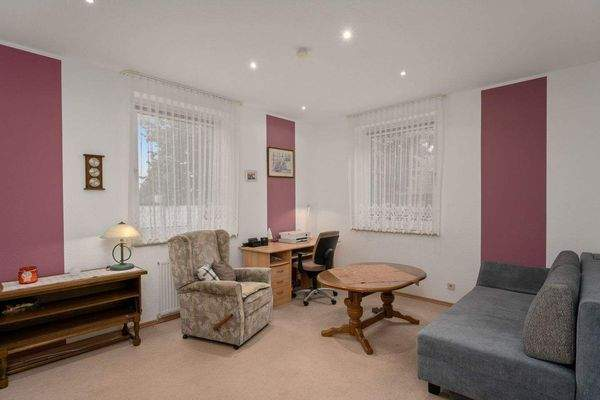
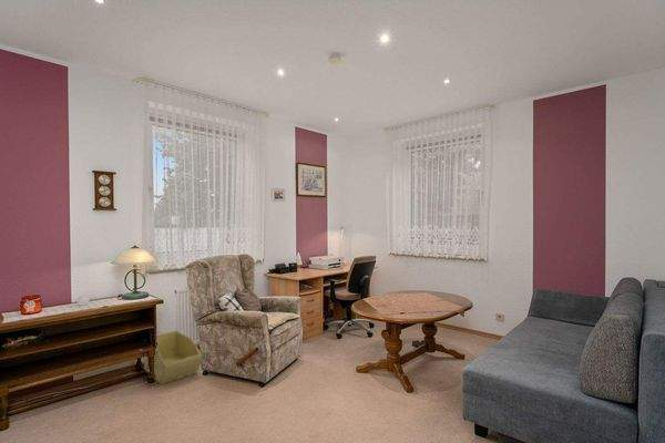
+ storage bin (171, 356)
